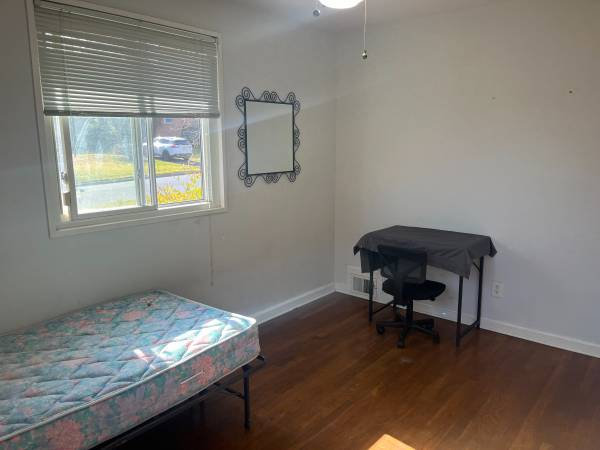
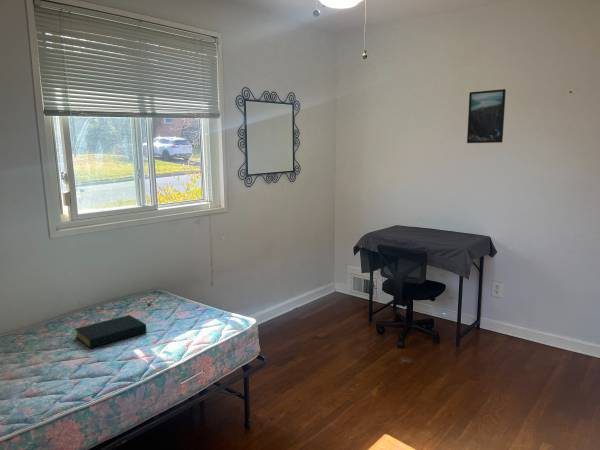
+ hardback book (111, 330)
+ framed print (485, 117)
